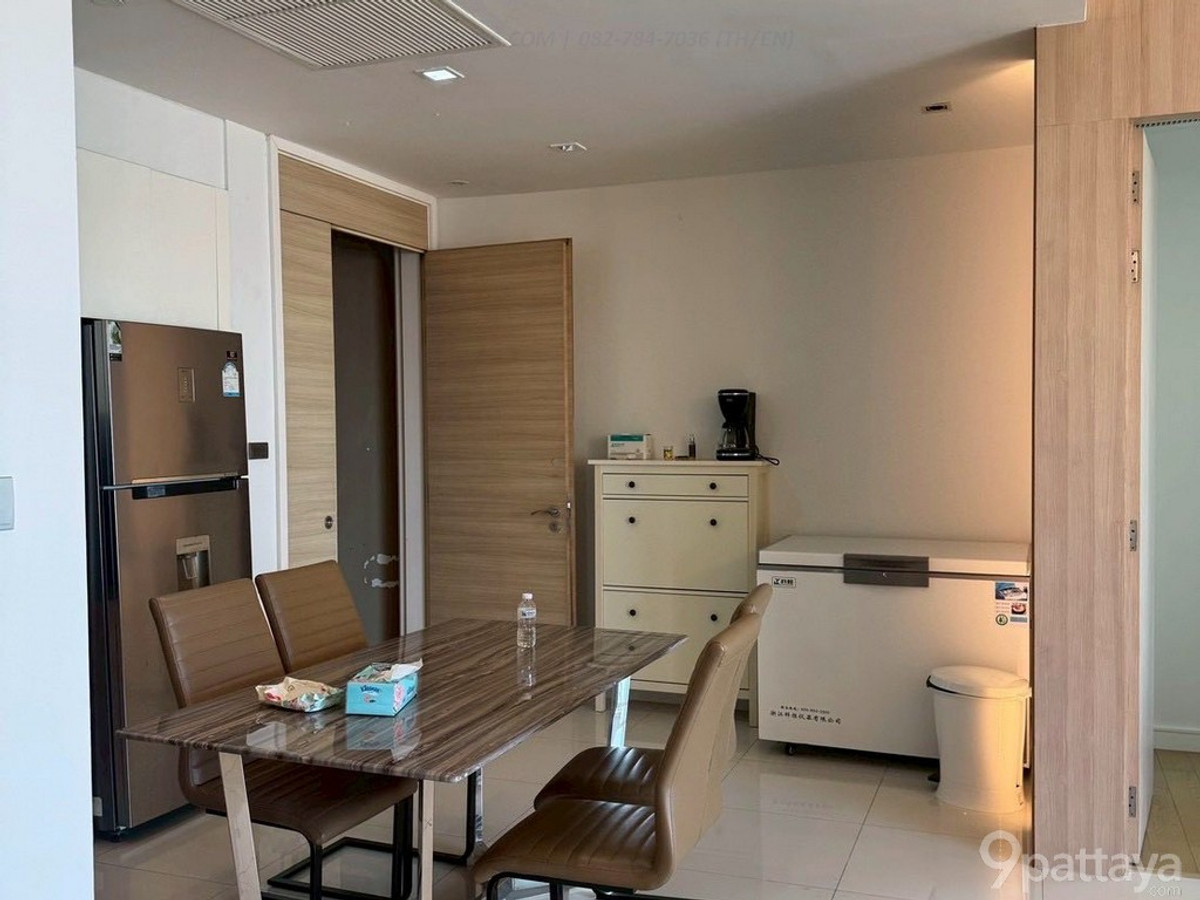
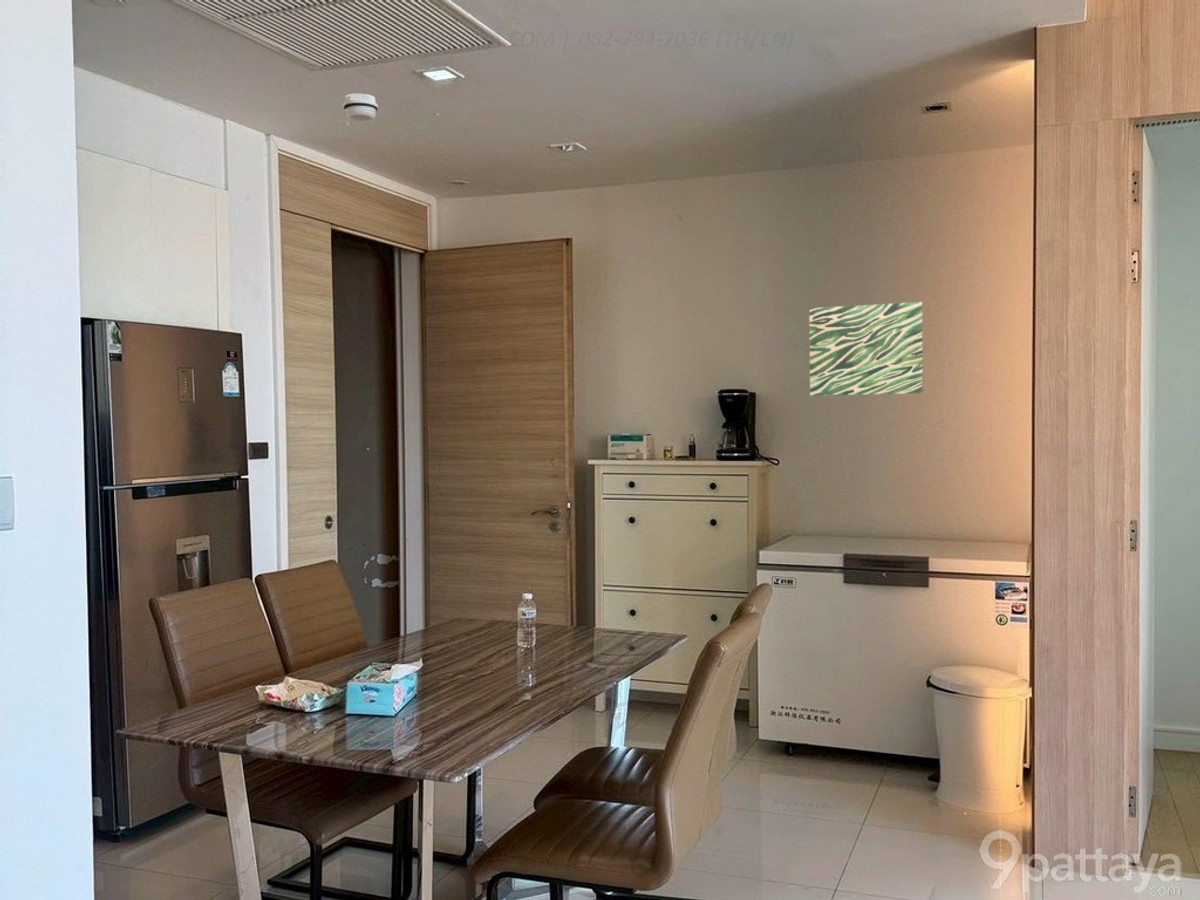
+ smoke detector (360, 107)
+ wall art (865, 349)
